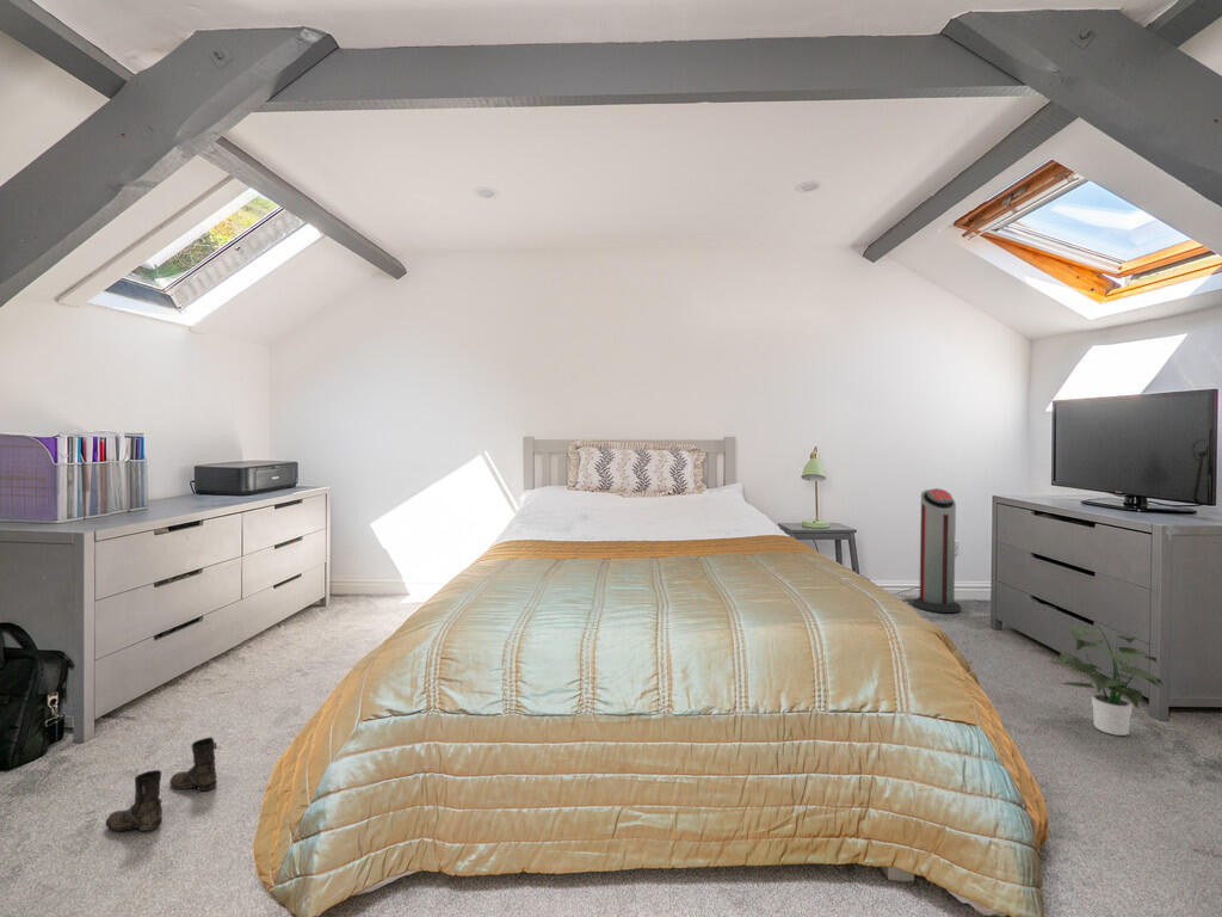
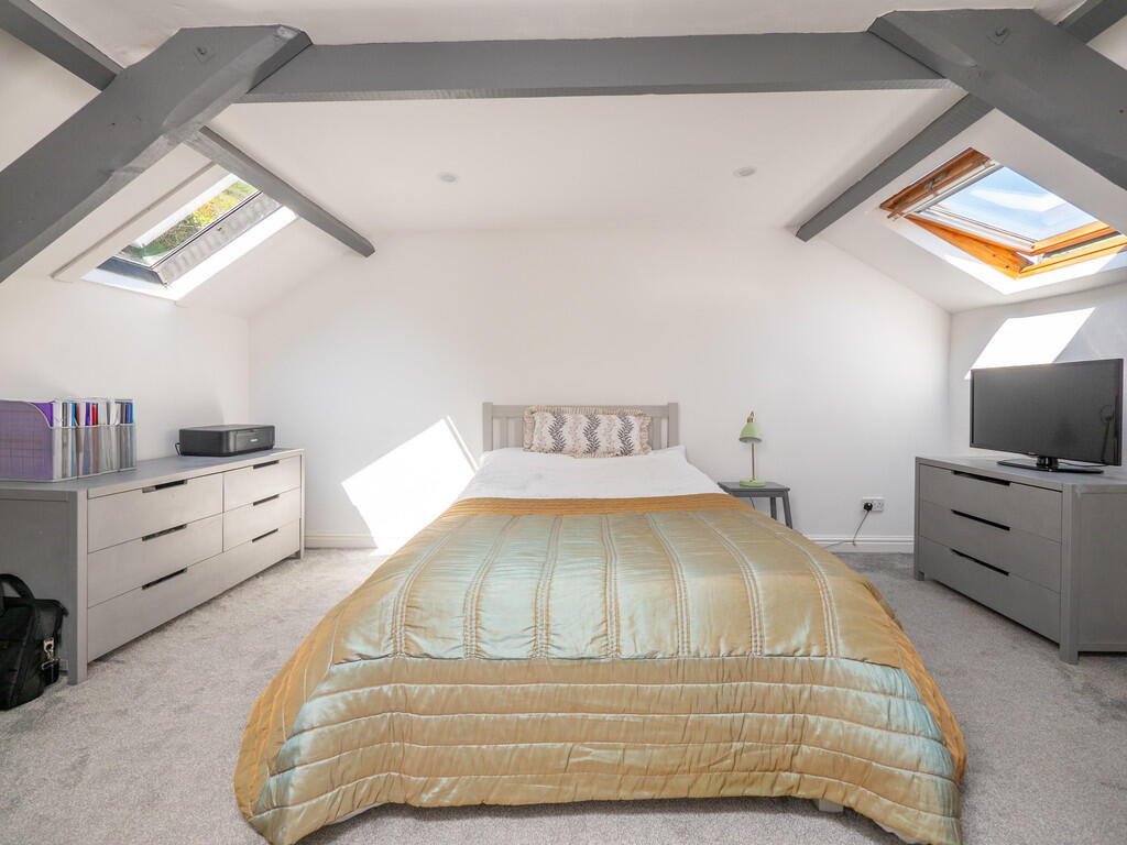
- boots (169, 781)
- potted plant (1110, 679)
- air purifier (937, 547)
